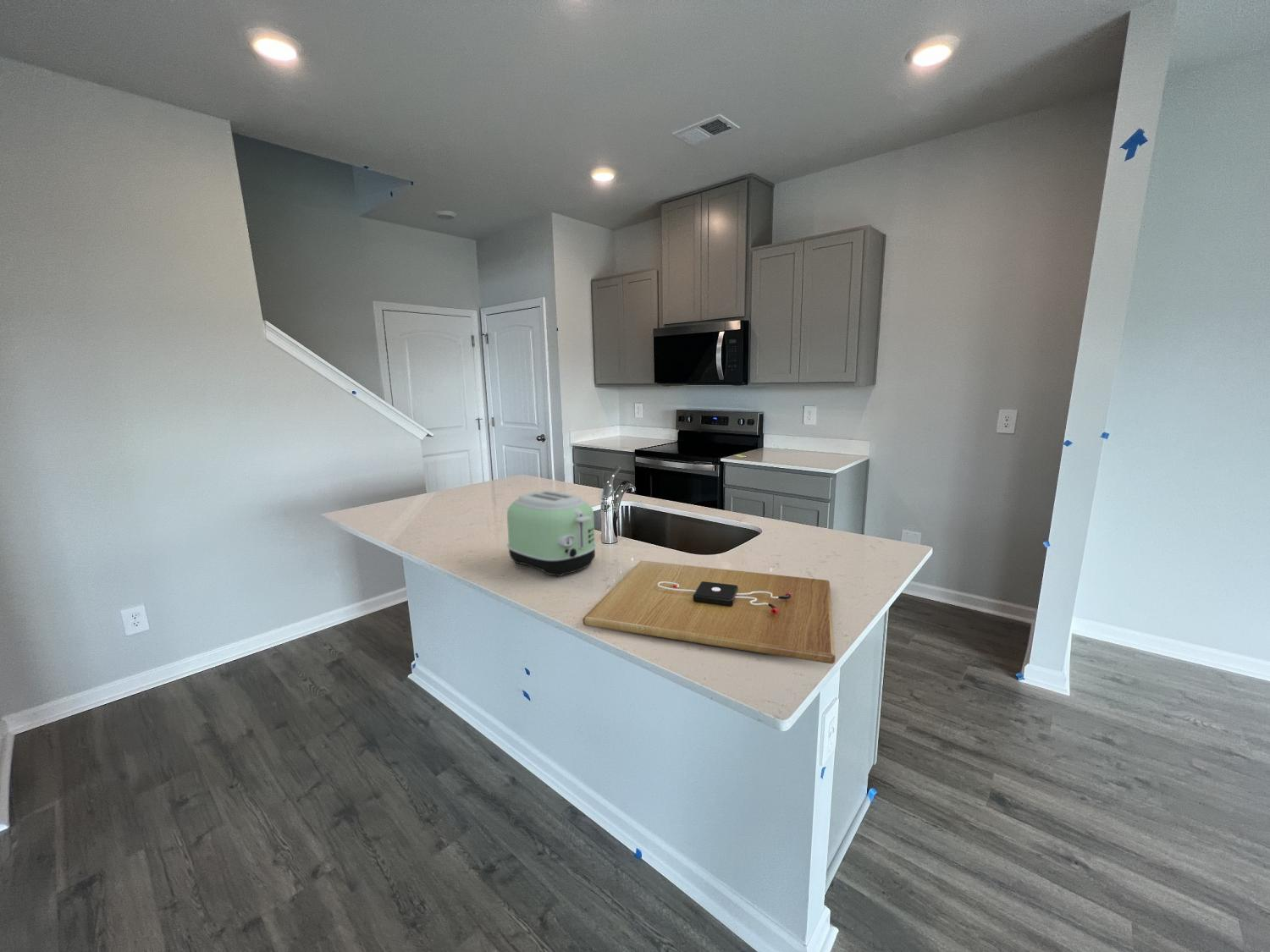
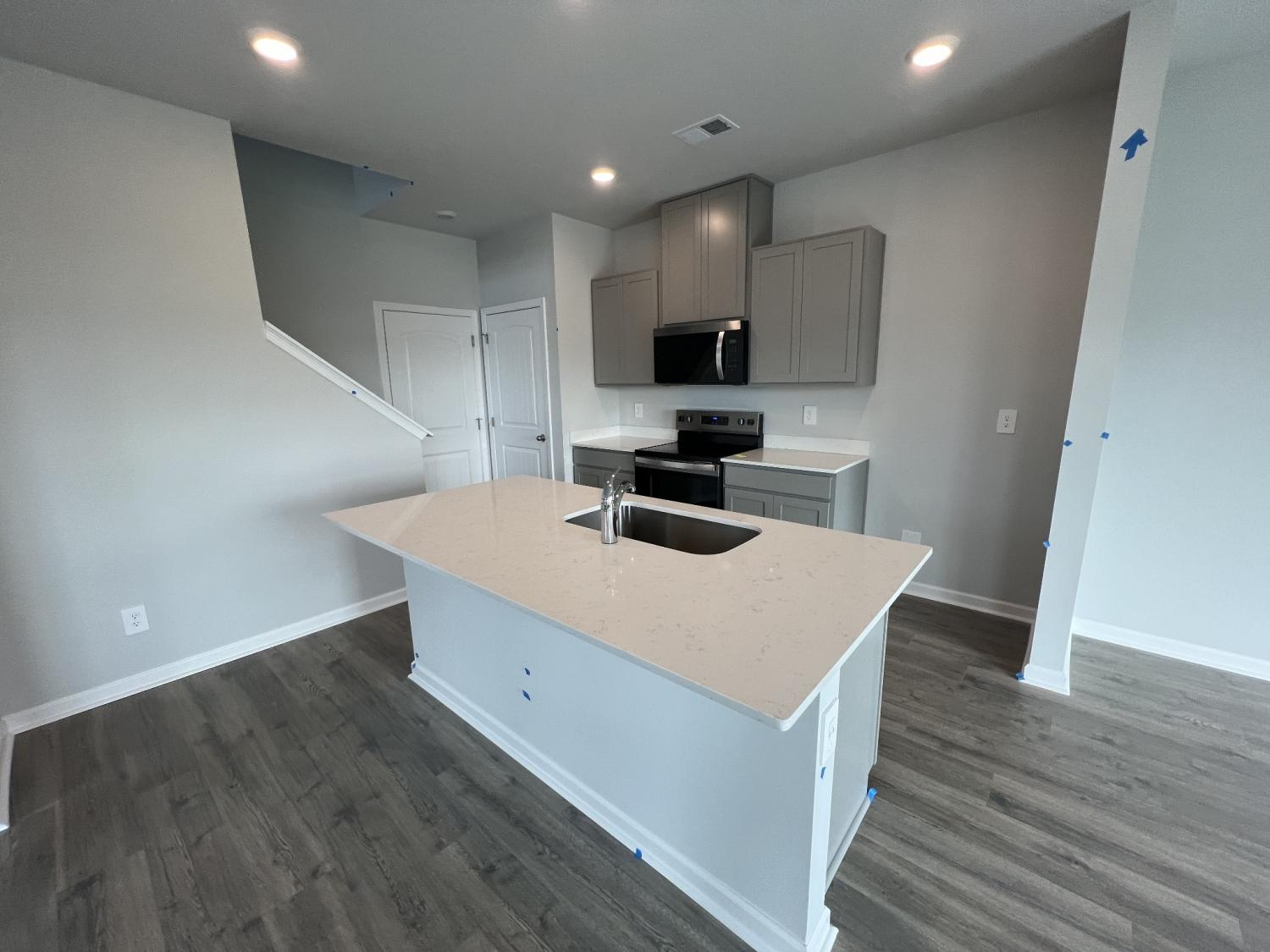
- cutting board (715, 597)
- toaster (553, 531)
